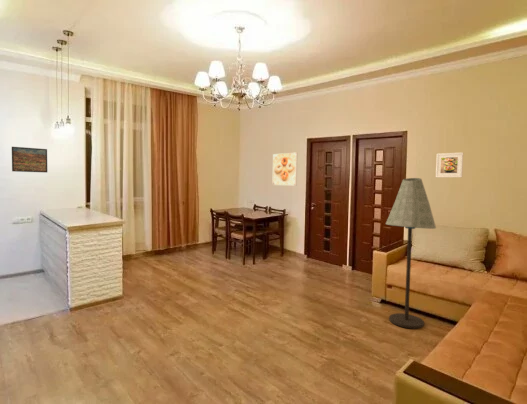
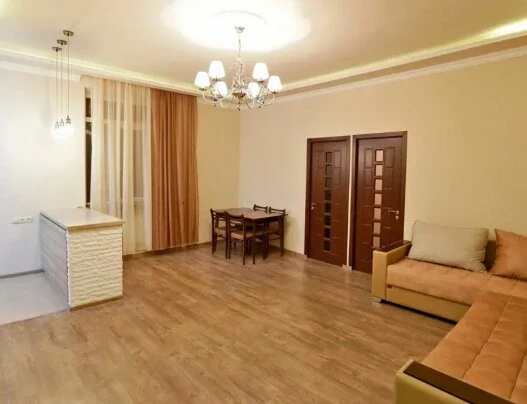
- floor lamp (409, 250)
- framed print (284, 169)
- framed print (449, 165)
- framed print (30, 159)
